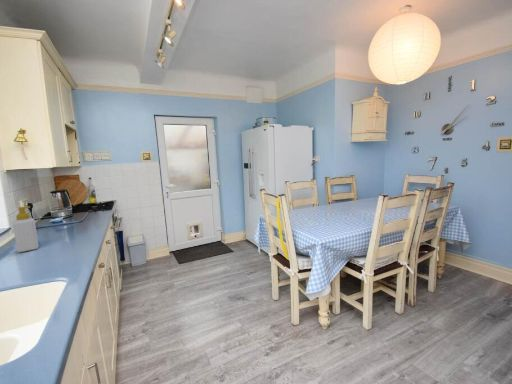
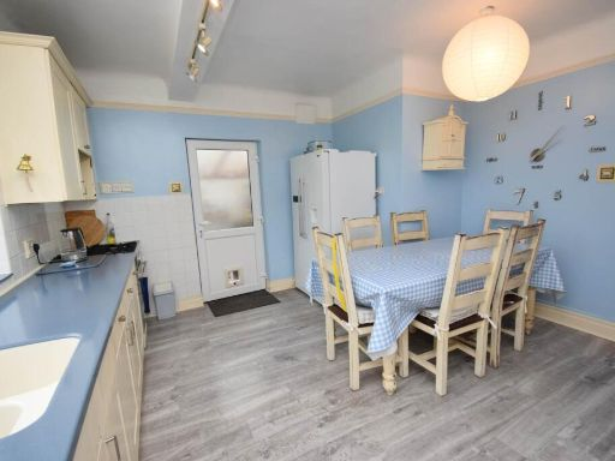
- soap bottle (25, 228)
